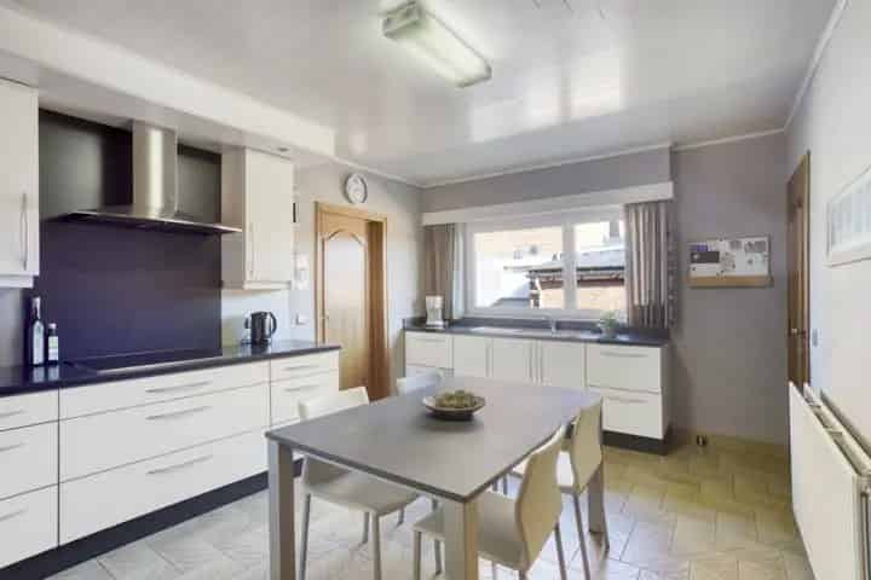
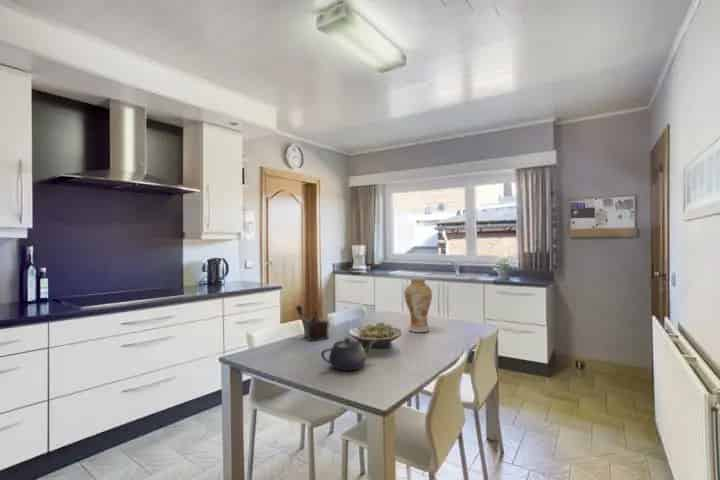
+ vase (418, 304)
+ teapot (349, 352)
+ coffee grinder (311, 321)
